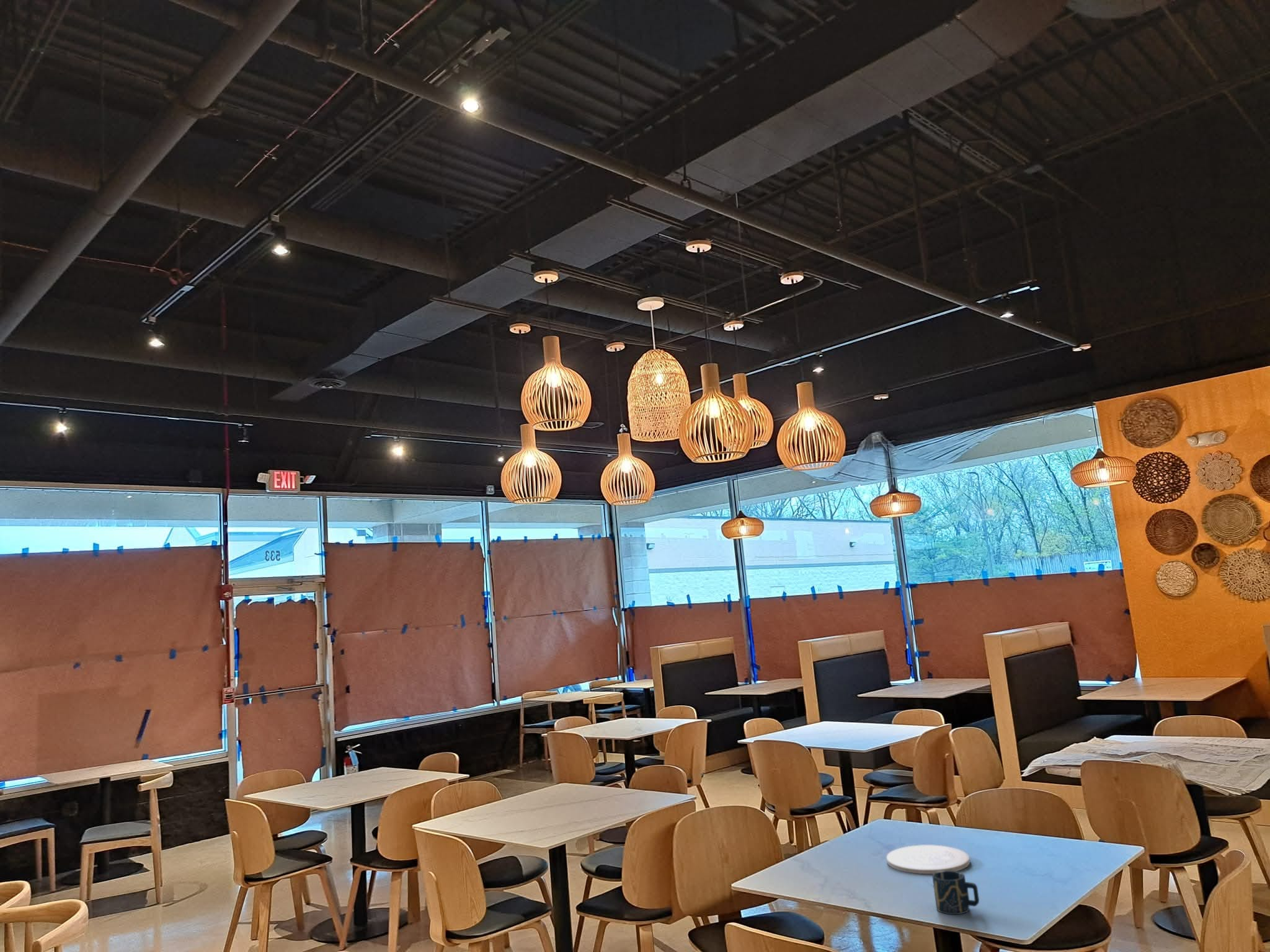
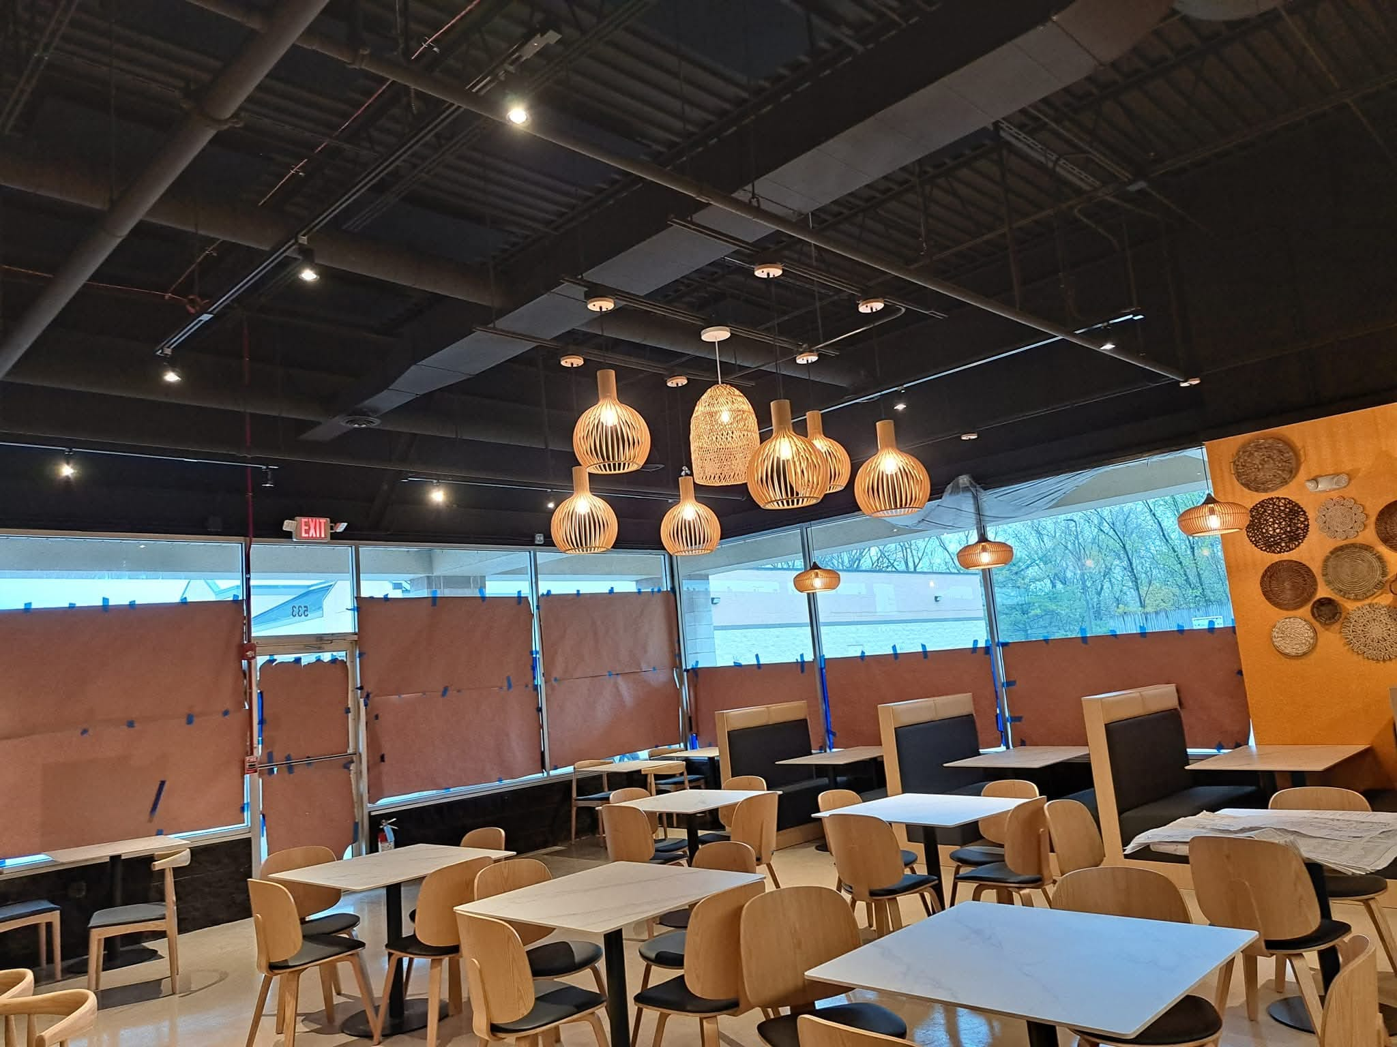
- cup (956, 892)
- plate (927, 859)
